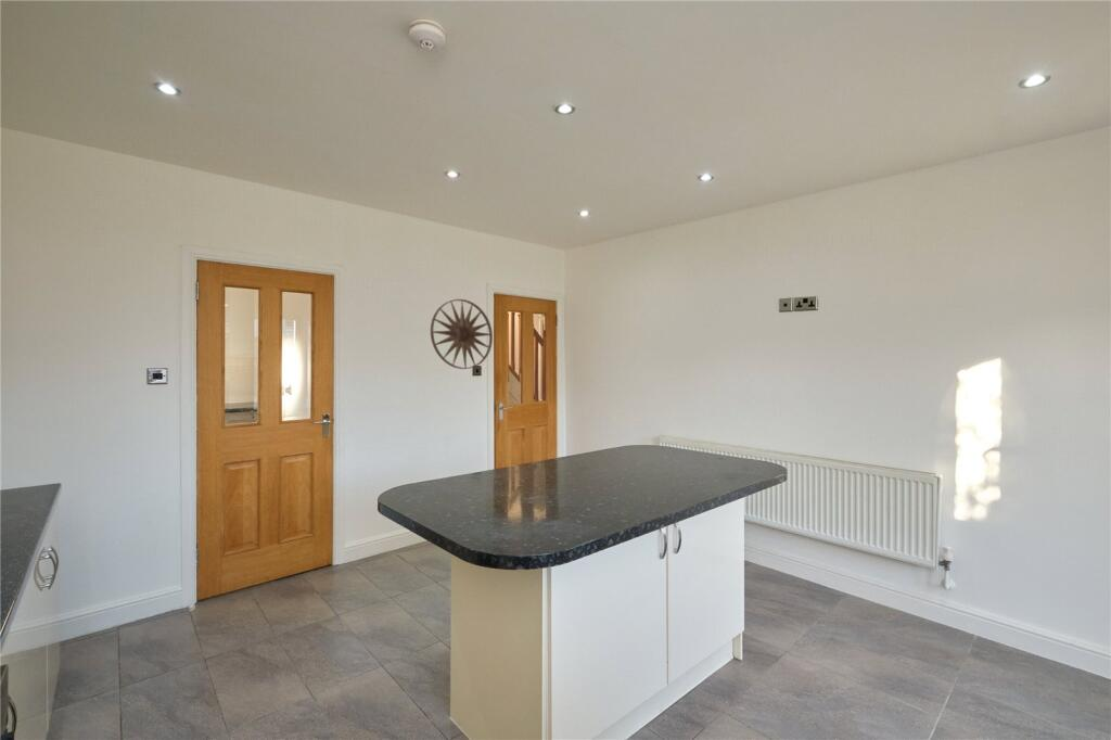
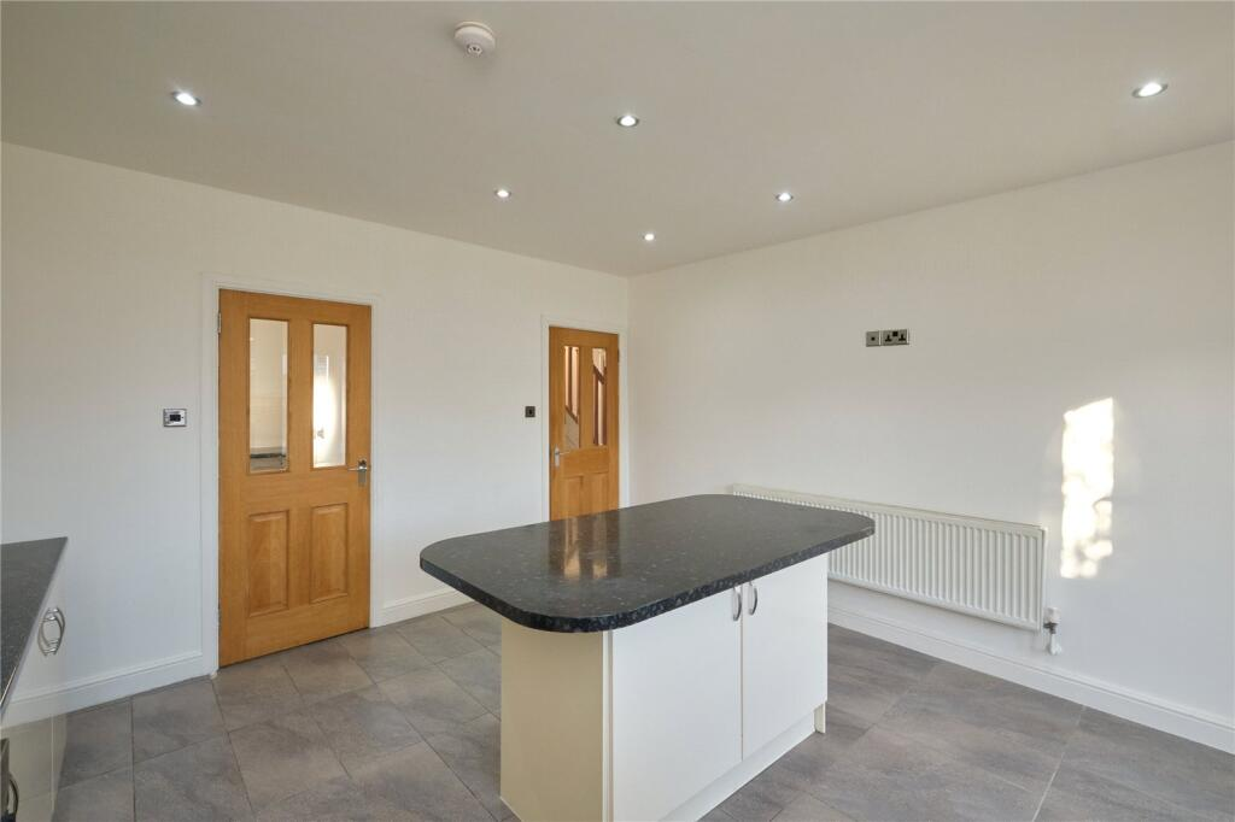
- wall art (462, 333)
